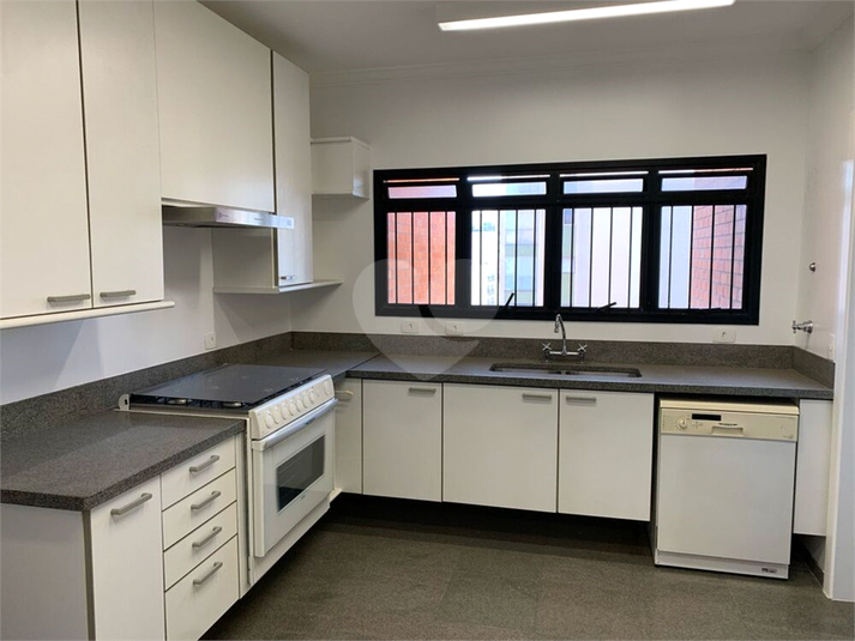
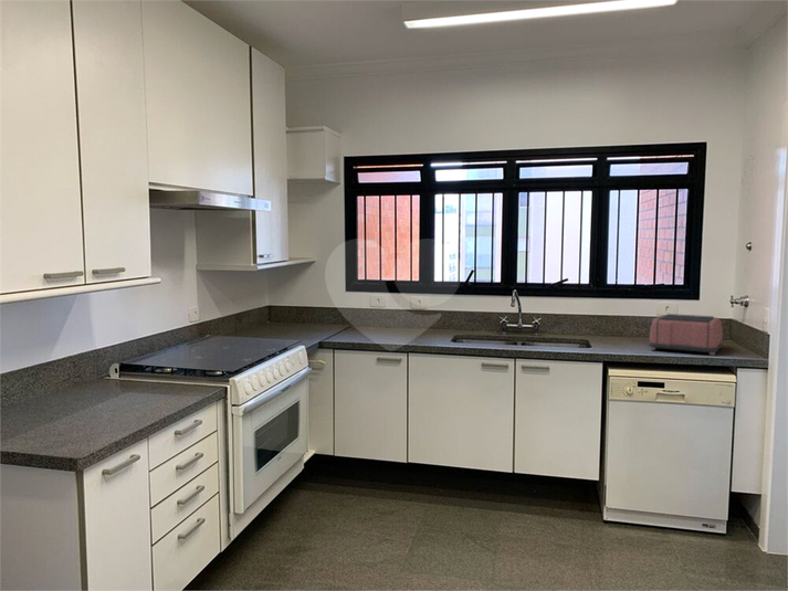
+ toaster (683, 333)
